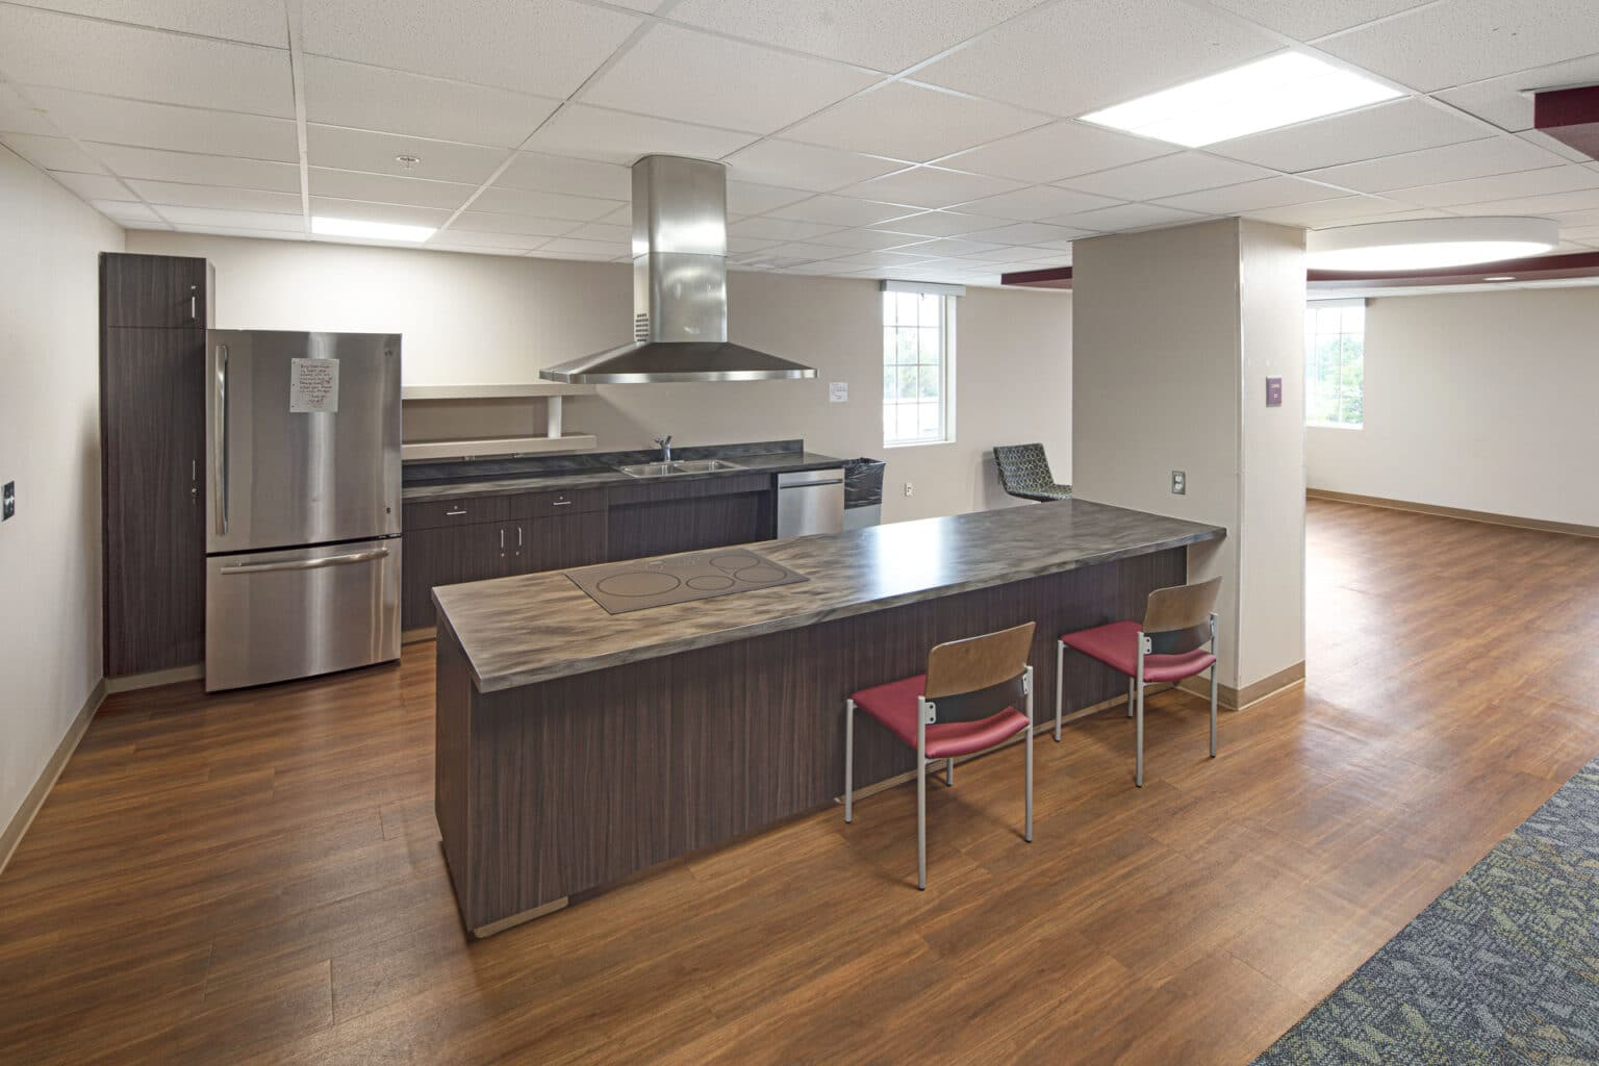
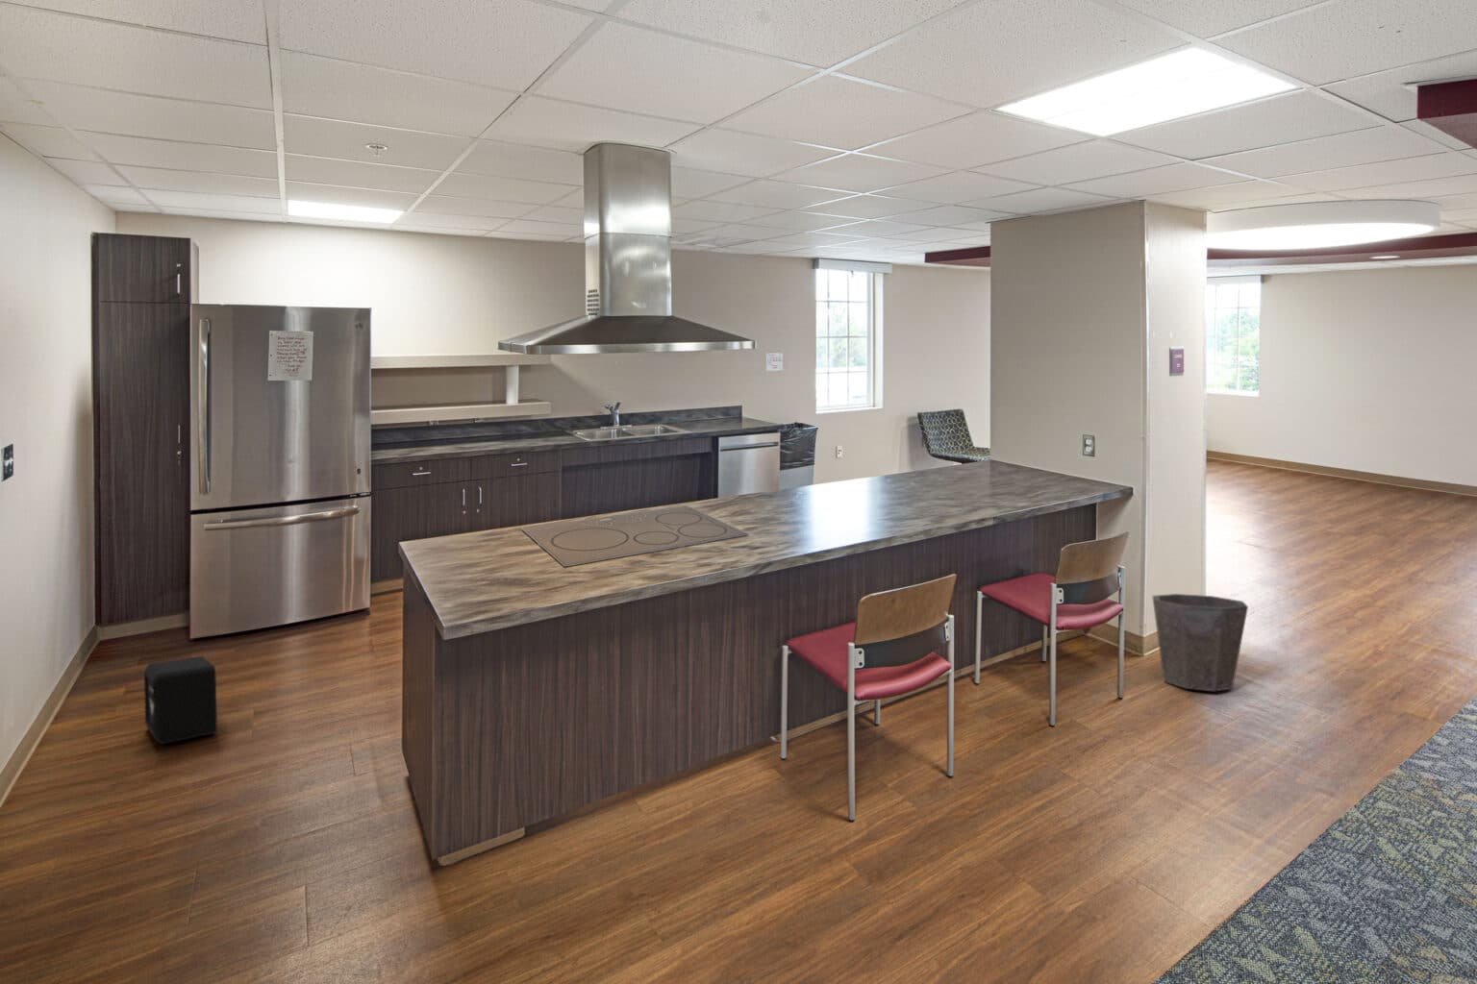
+ air purifier (179, 698)
+ waste bin (1197, 641)
